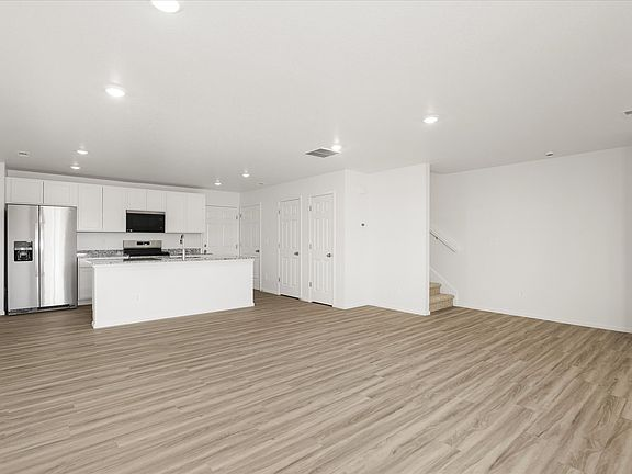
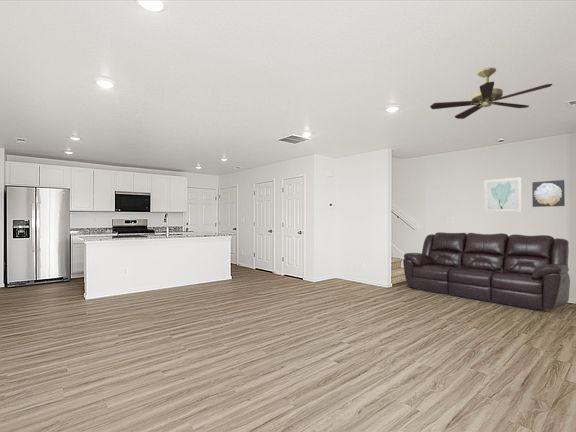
+ ceiling fan (485, 87)
+ sofa (479, 264)
+ wall art (502, 195)
+ wall art (548, 193)
